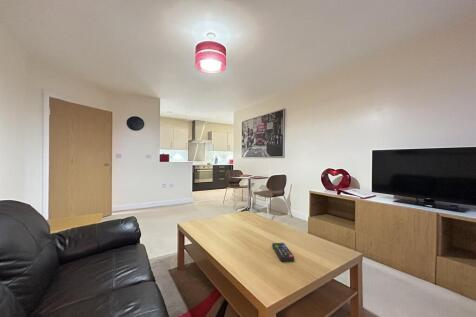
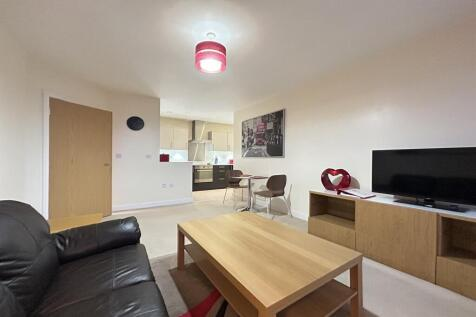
- remote control (282, 251)
